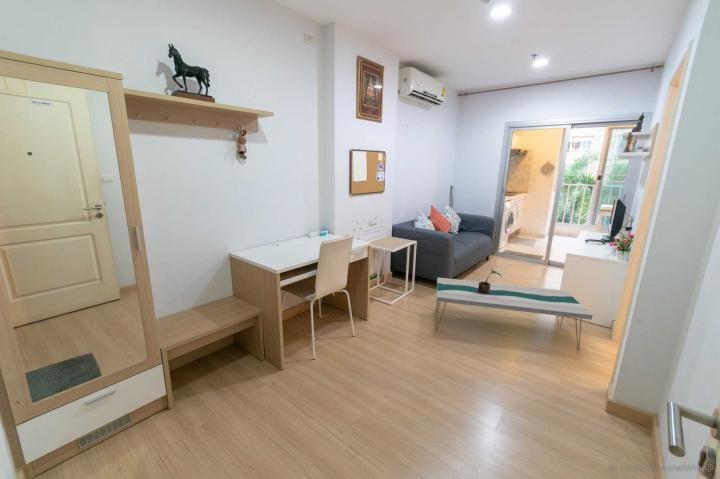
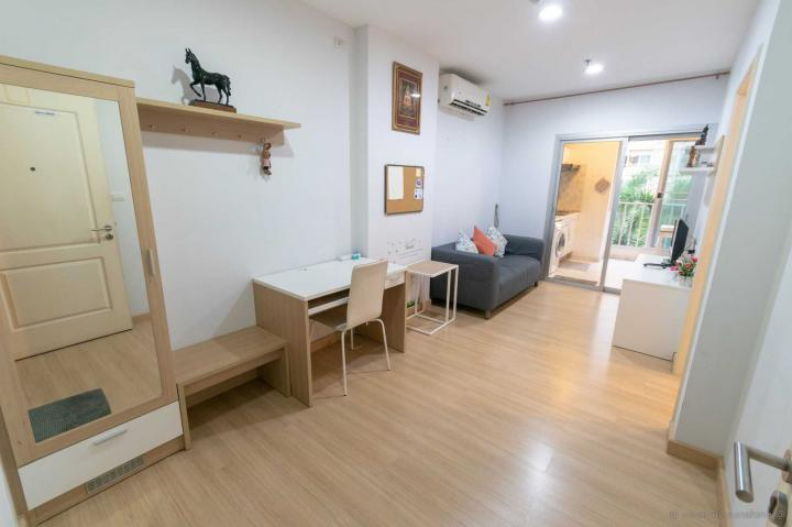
- potted plant (487, 279)
- coffee table (501, 308)
